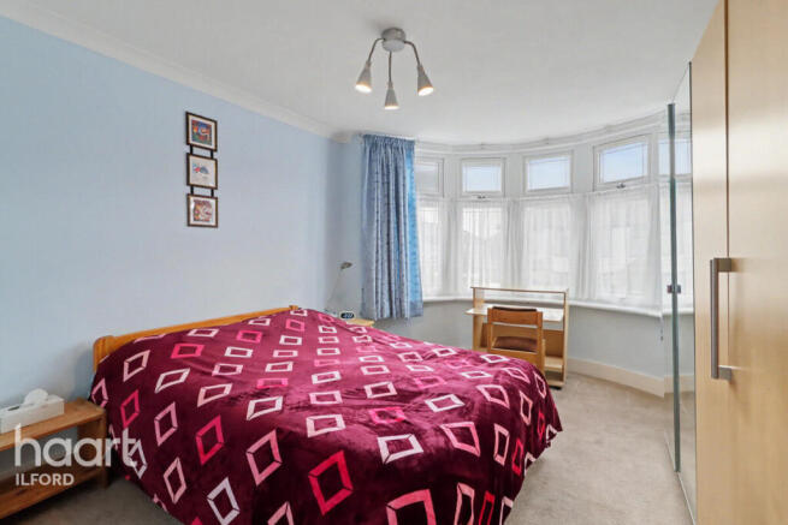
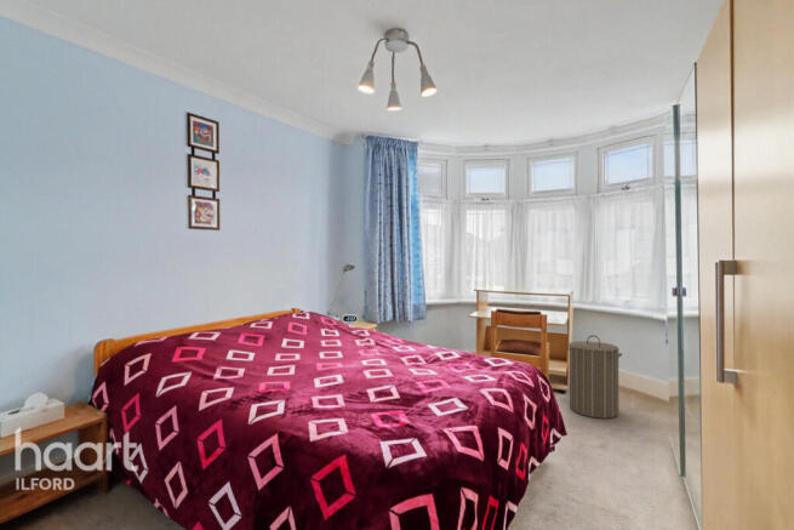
+ laundry hamper (593, 372)
